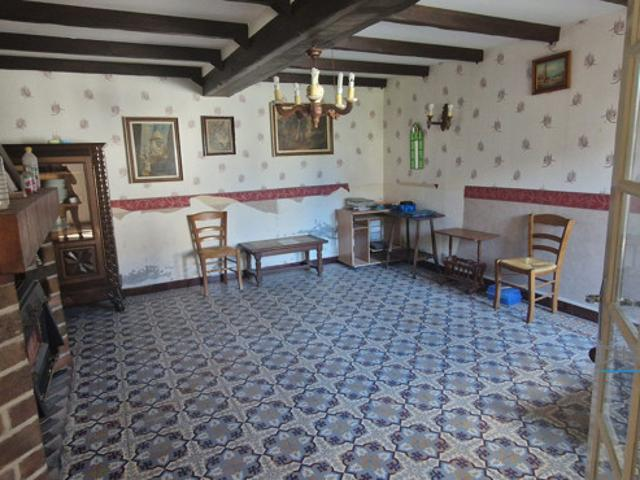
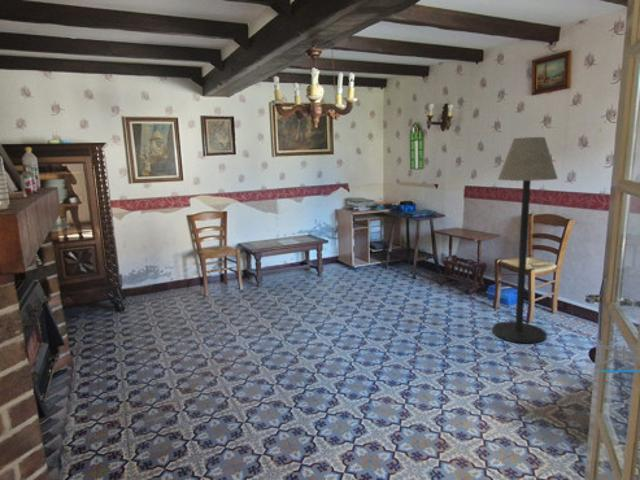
+ floor lamp (523, 239)
